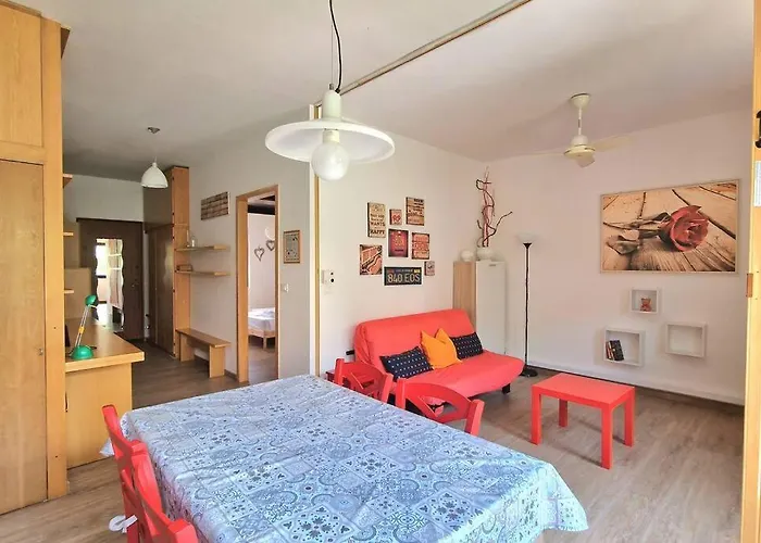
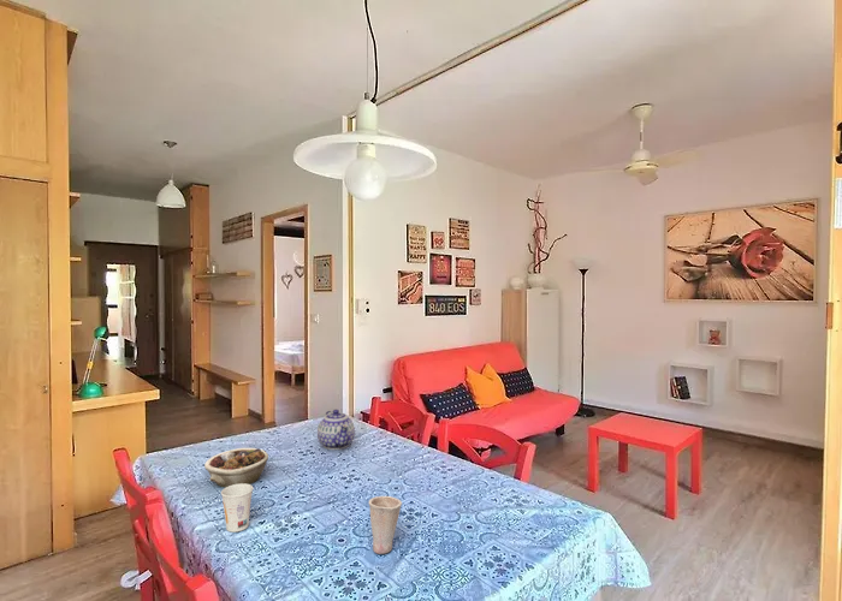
+ cup (385, 524)
+ teapot (336, 427)
+ succulent planter (237, 464)
+ cup (237, 507)
